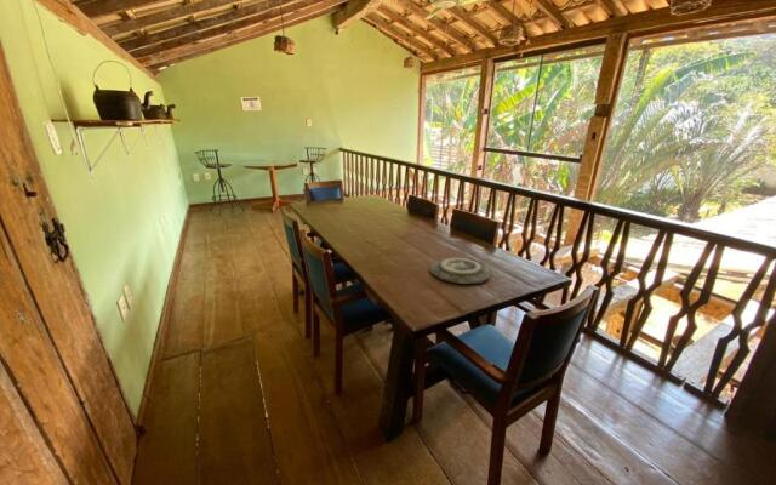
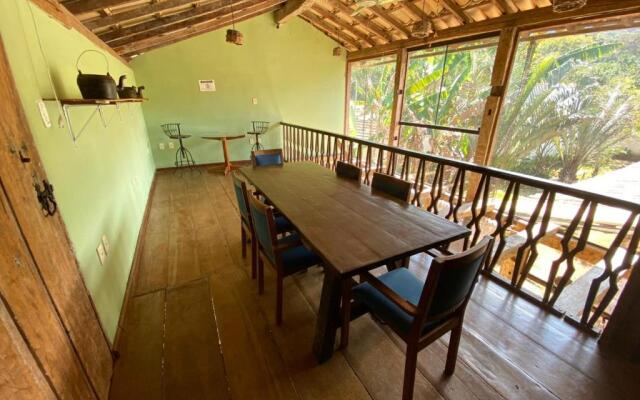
- plate (460, 267)
